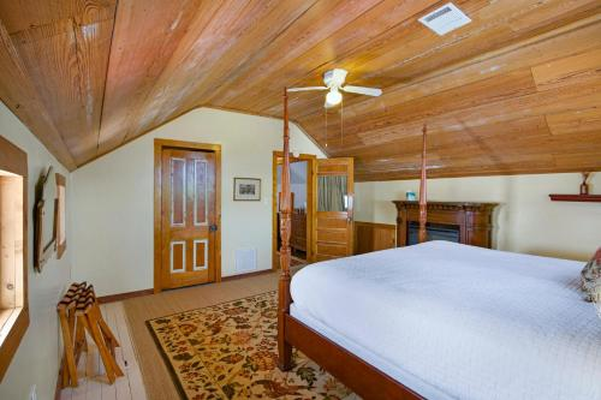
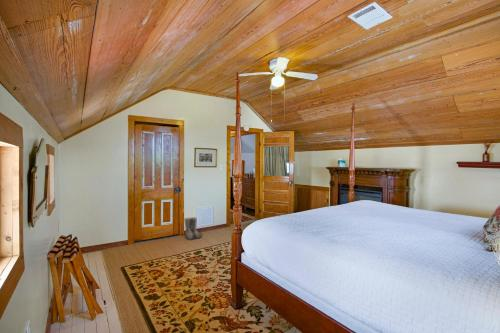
+ boots (192, 227)
